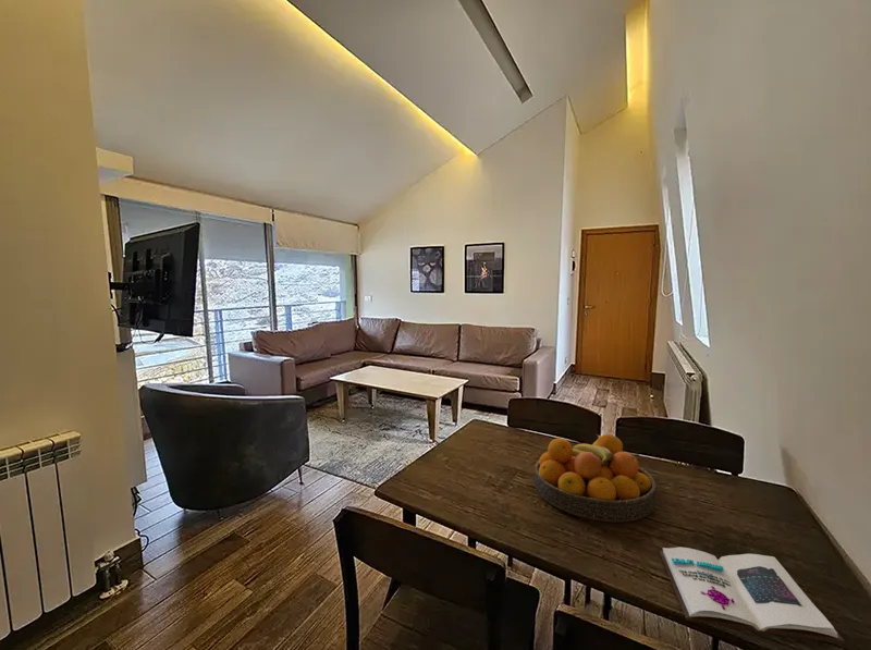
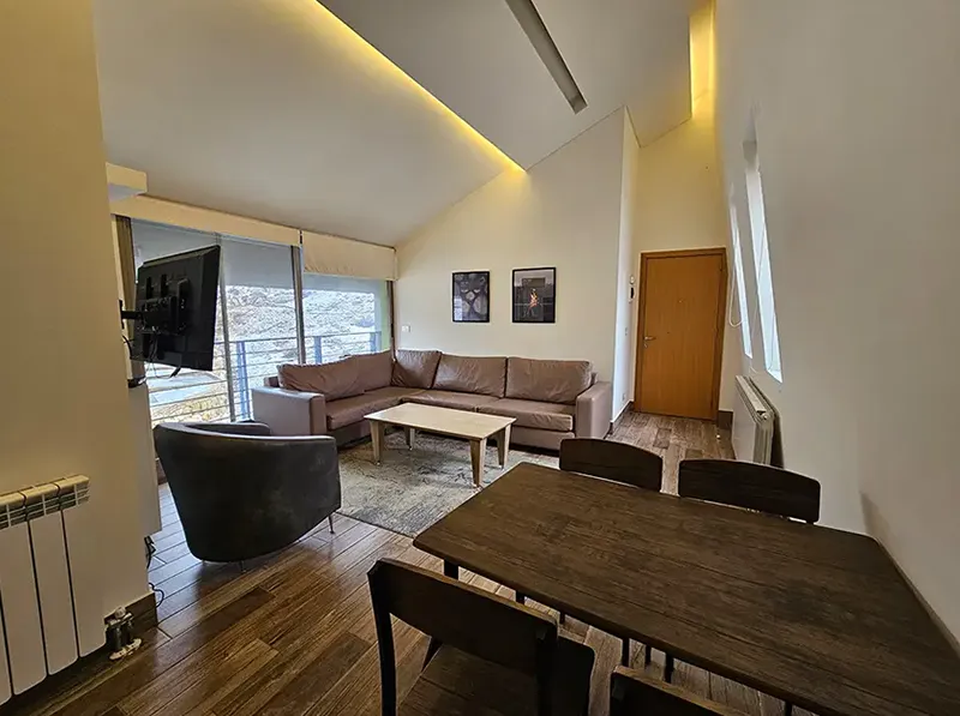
- book (737, 586)
- fruit bowl (592, 465)
